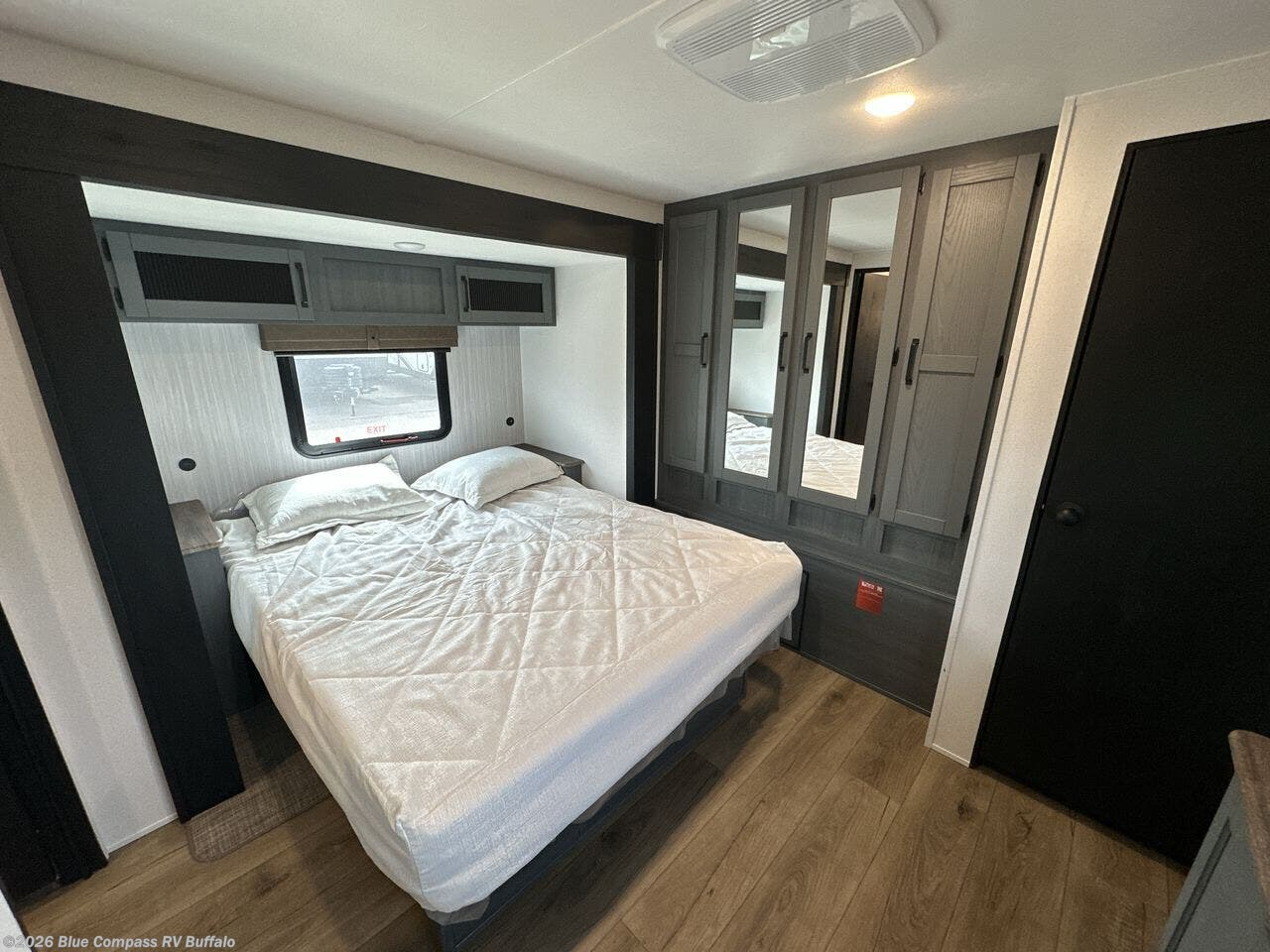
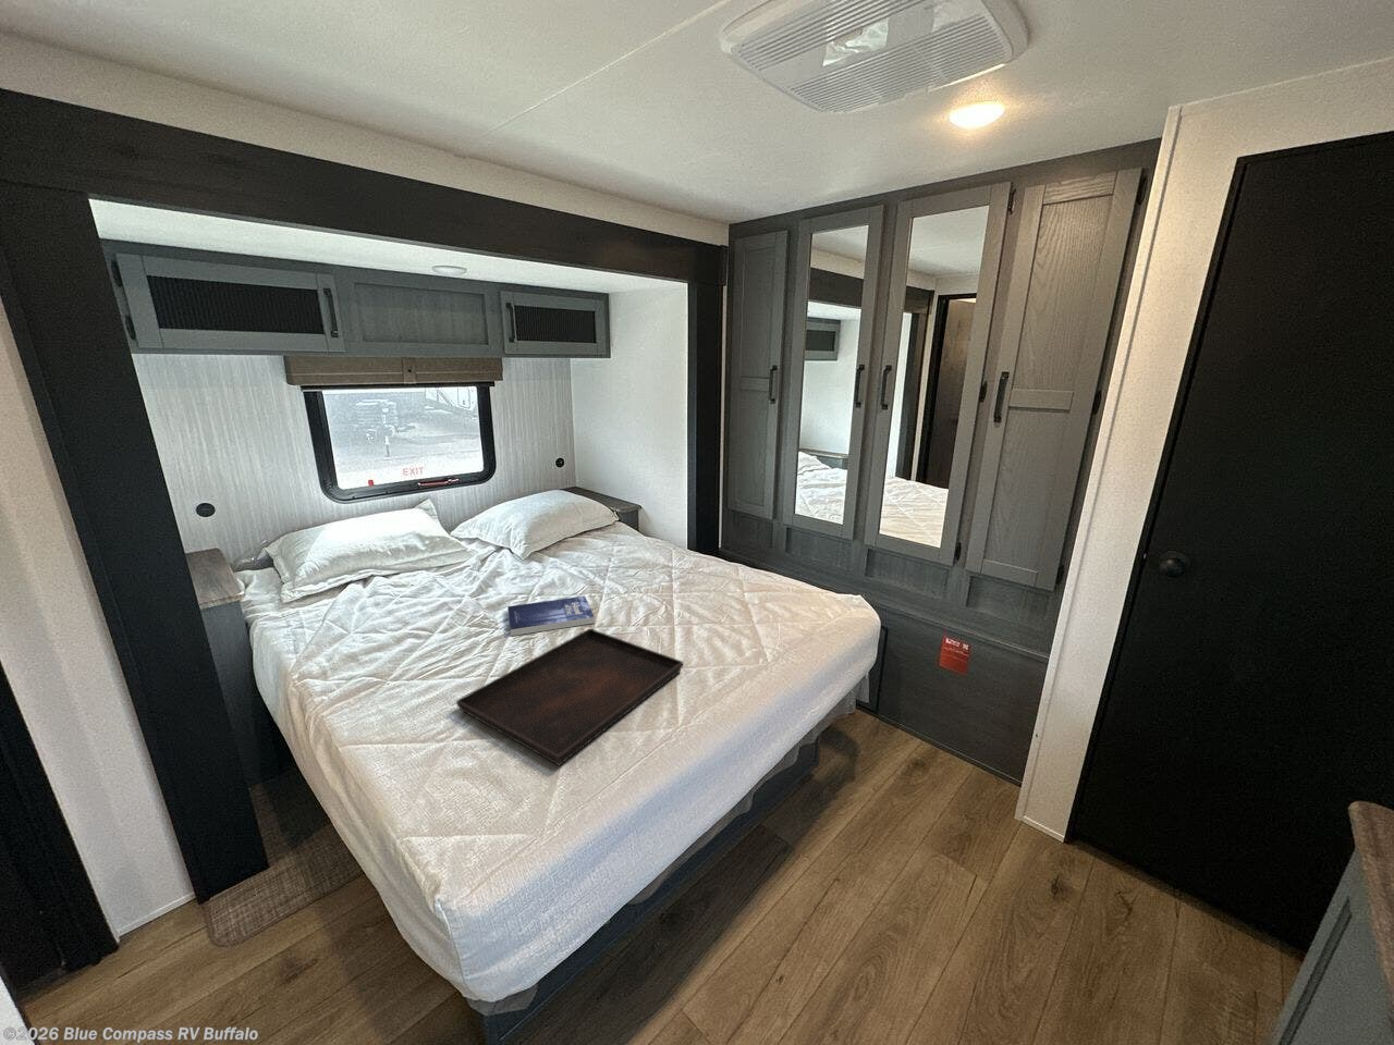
+ book (550, 614)
+ serving tray (577, 685)
